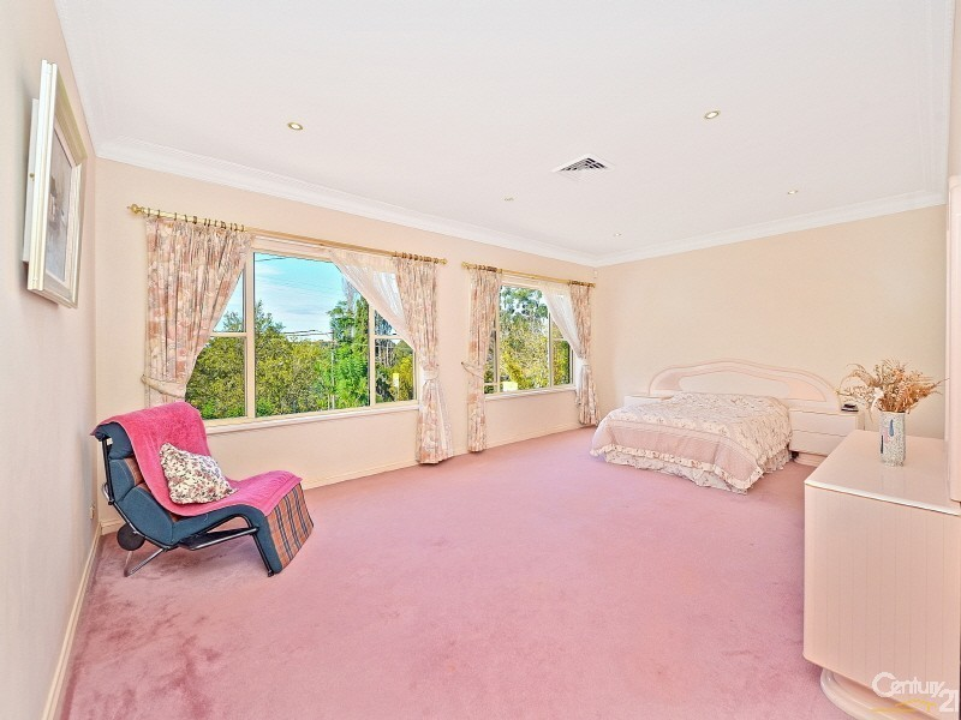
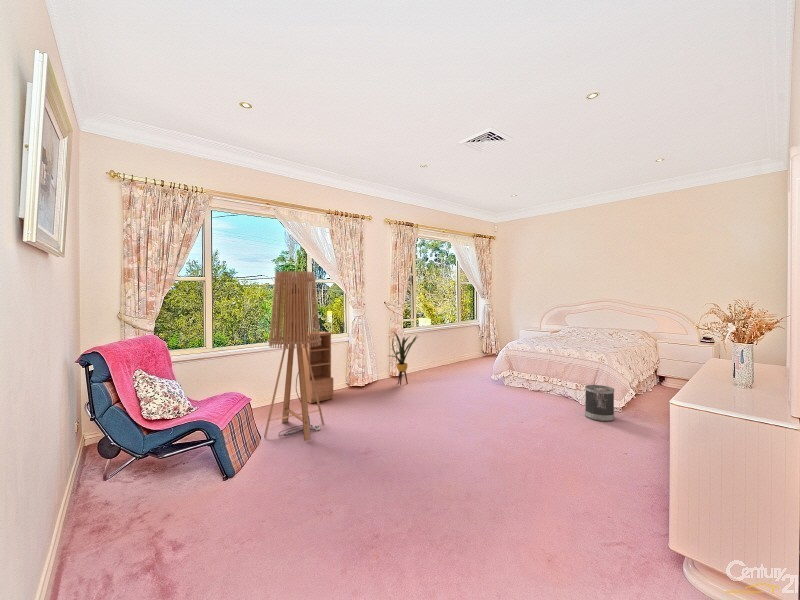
+ bookcase (317, 366)
+ floor lamp (293, 351)
+ house plant (402, 357)
+ wastebasket (599, 402)
